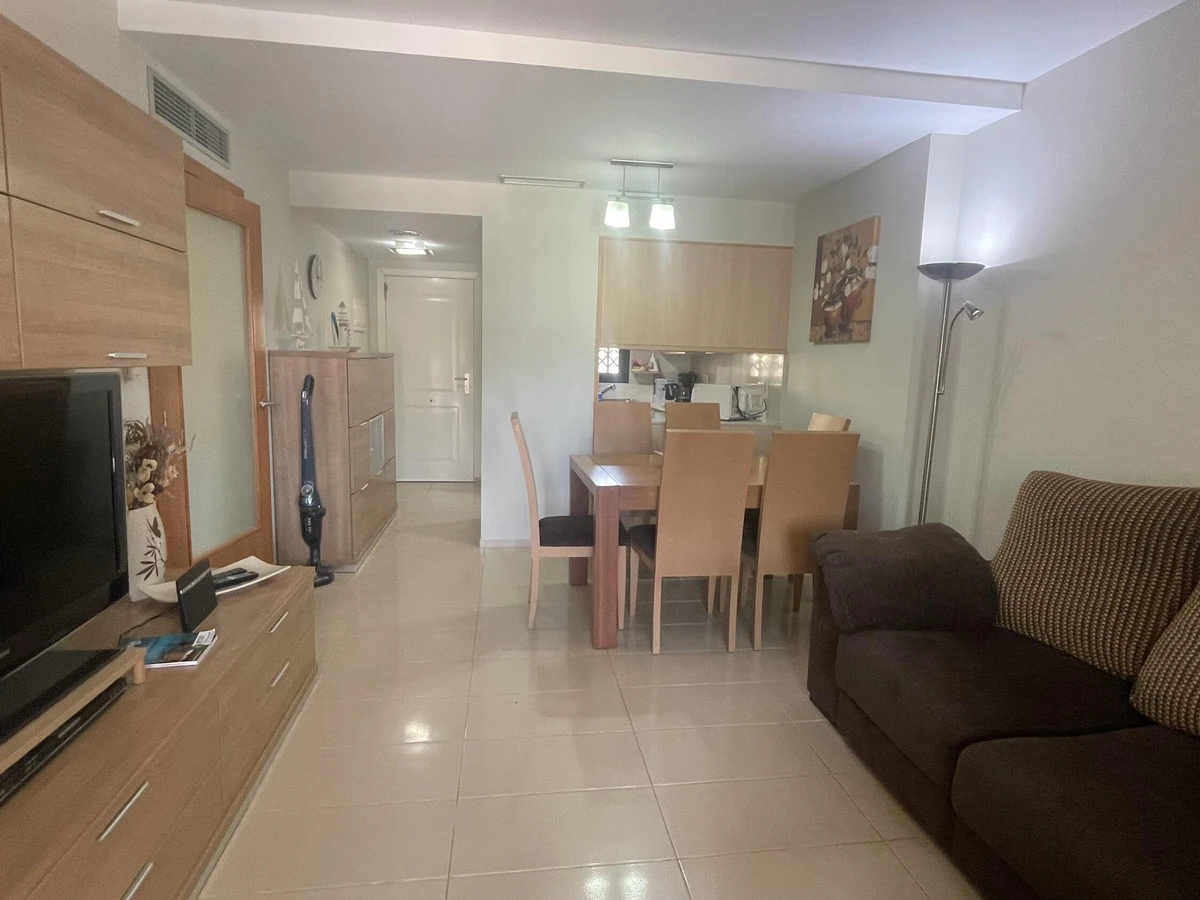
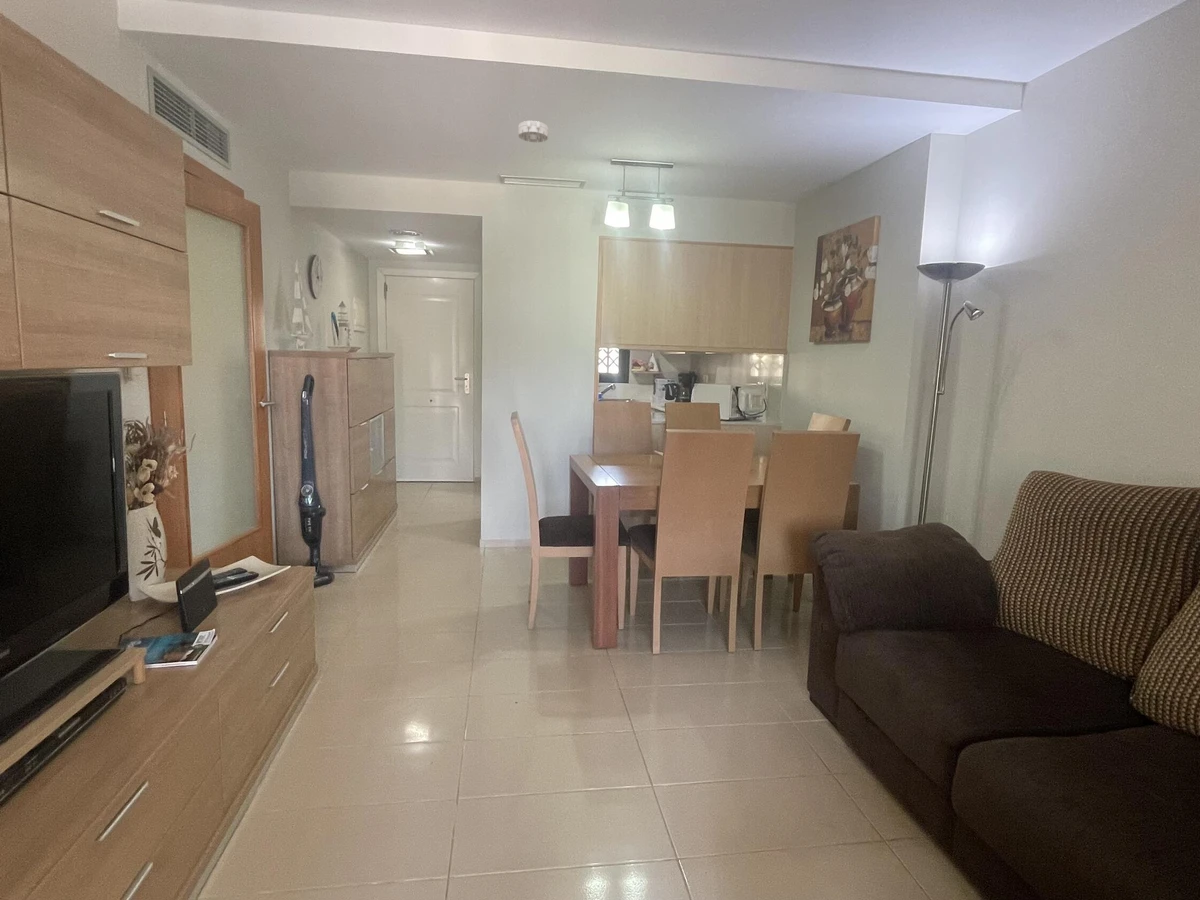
+ smoke detector (533, 131)
